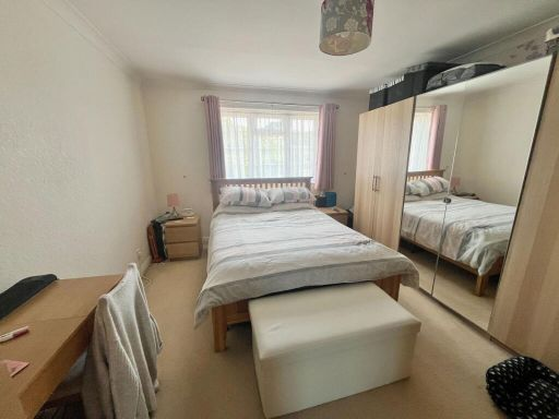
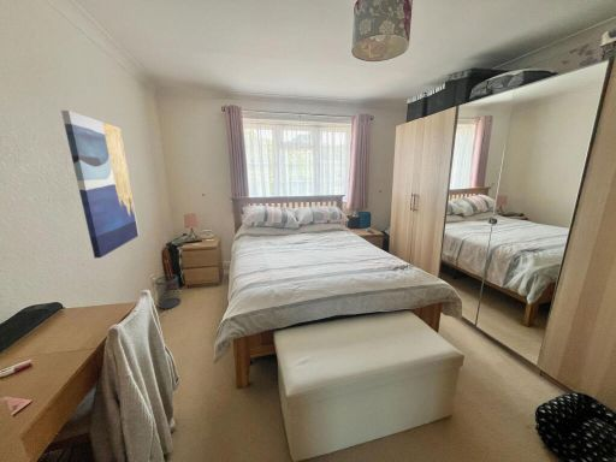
+ wall art (108, 186)
+ wastebasket (167, 291)
